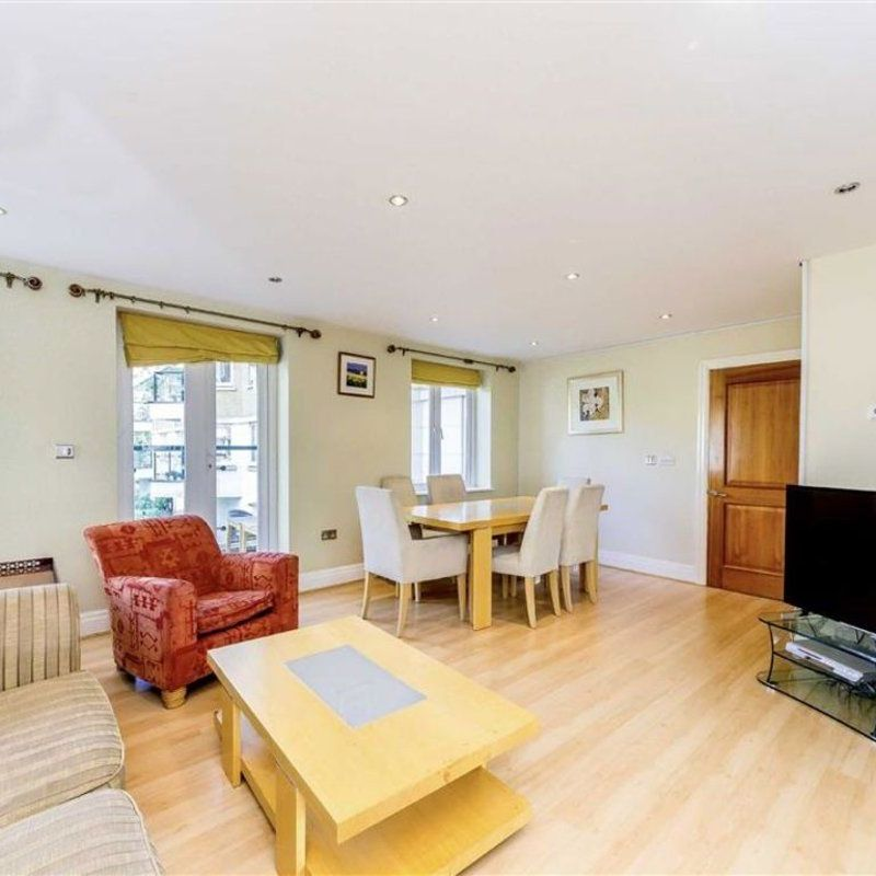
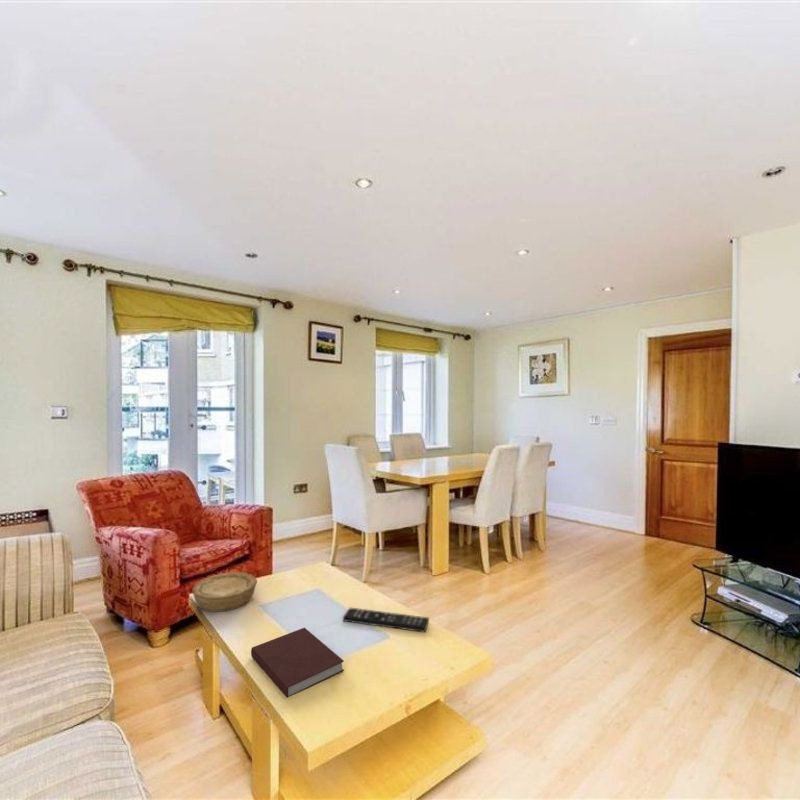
+ bowl (225, 591)
+ notebook (296, 659)
+ remote control (385, 618)
